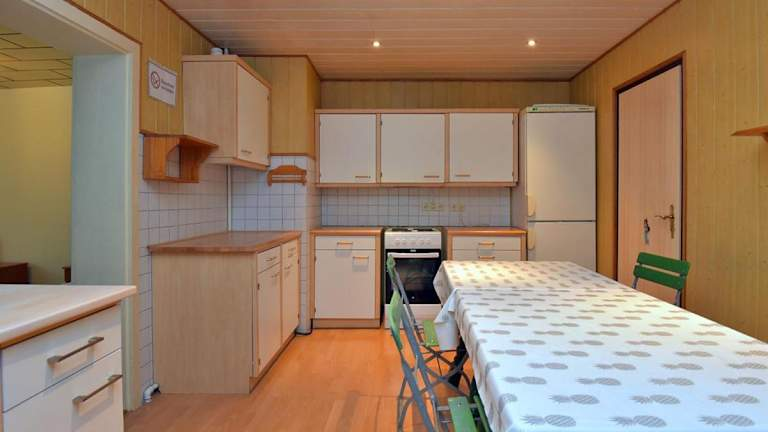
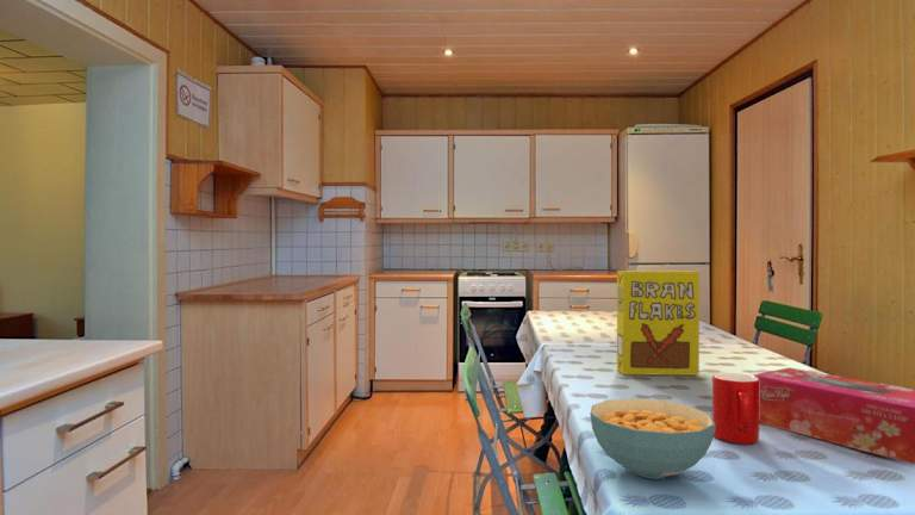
+ cereal bowl (649, 442)
+ tissue box (842, 409)
+ cup (734, 409)
+ cereal box (656, 322)
